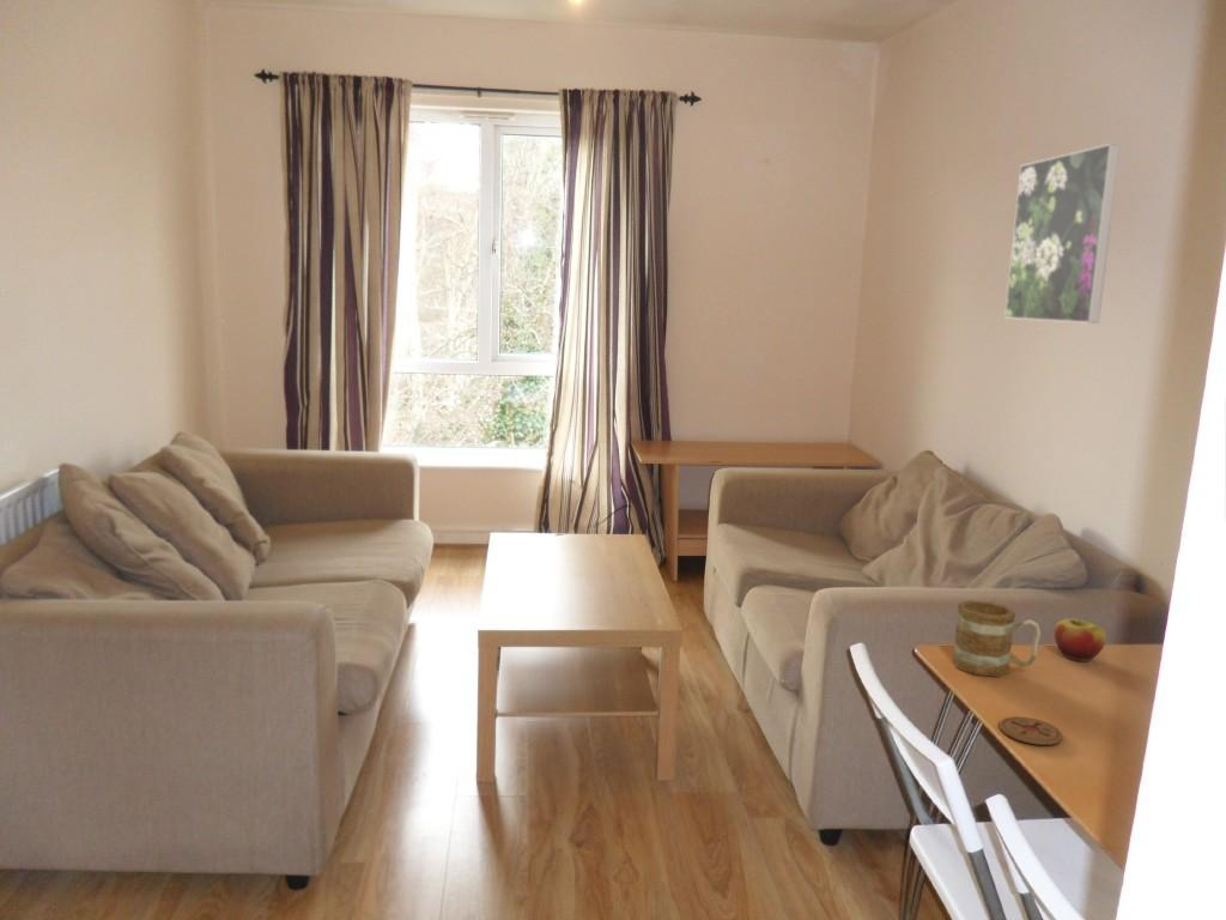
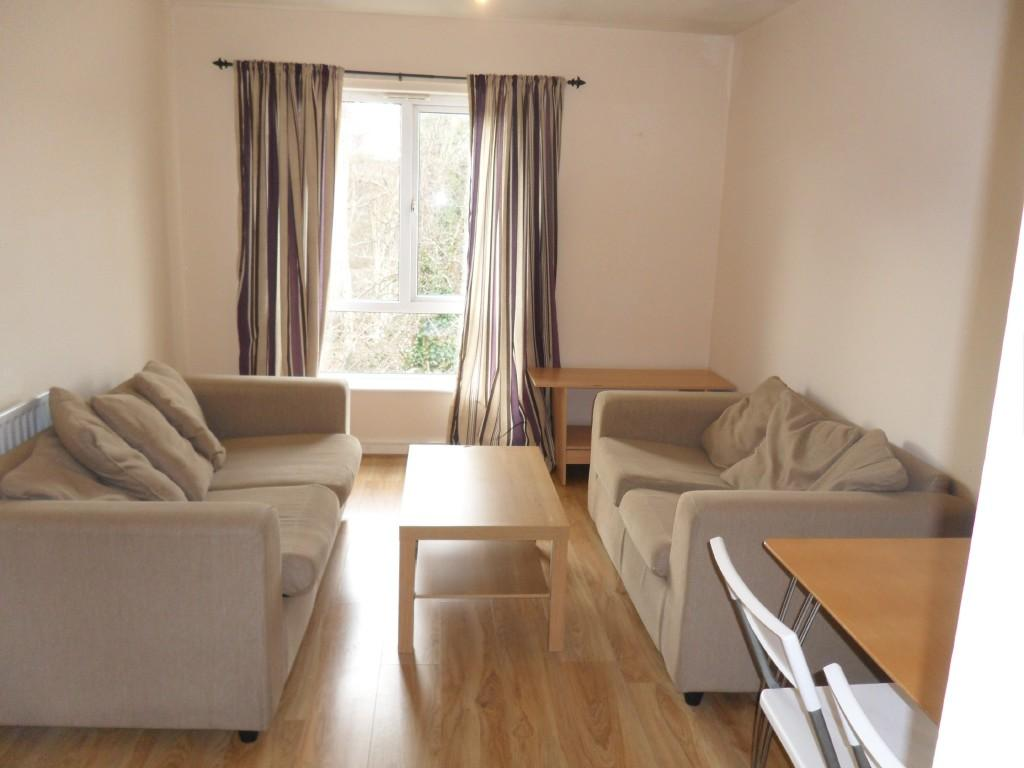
- coaster (1030, 730)
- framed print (1057, 238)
- mug (996, 640)
- apple (1079, 638)
